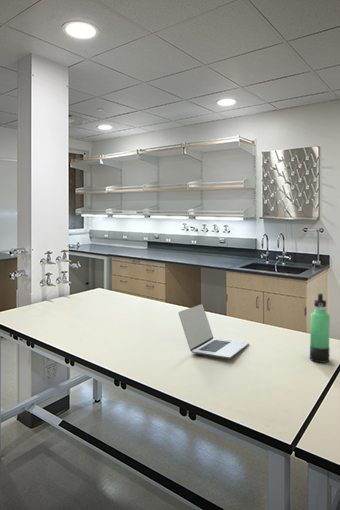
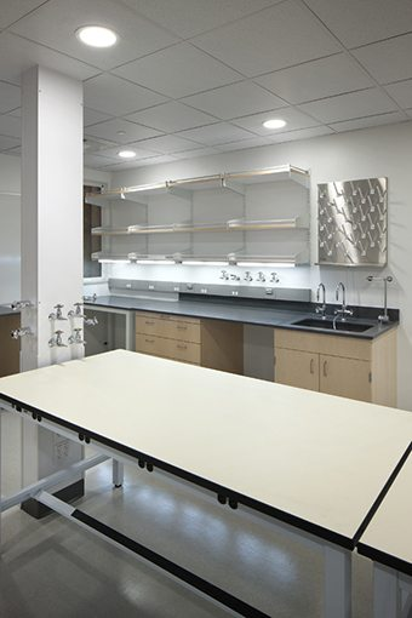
- thermos bottle (319, 326)
- laptop (210, 328)
